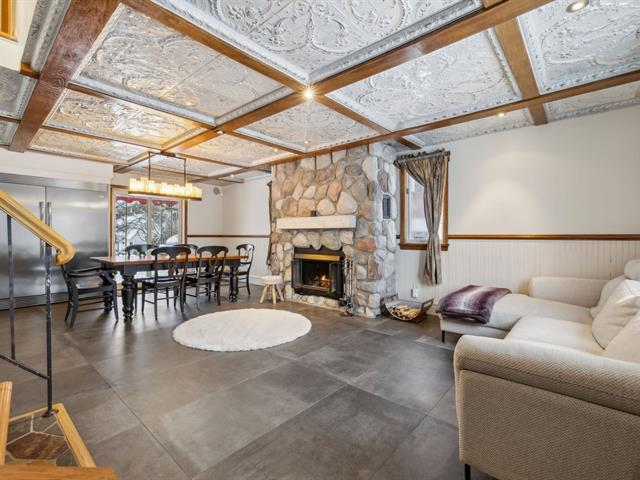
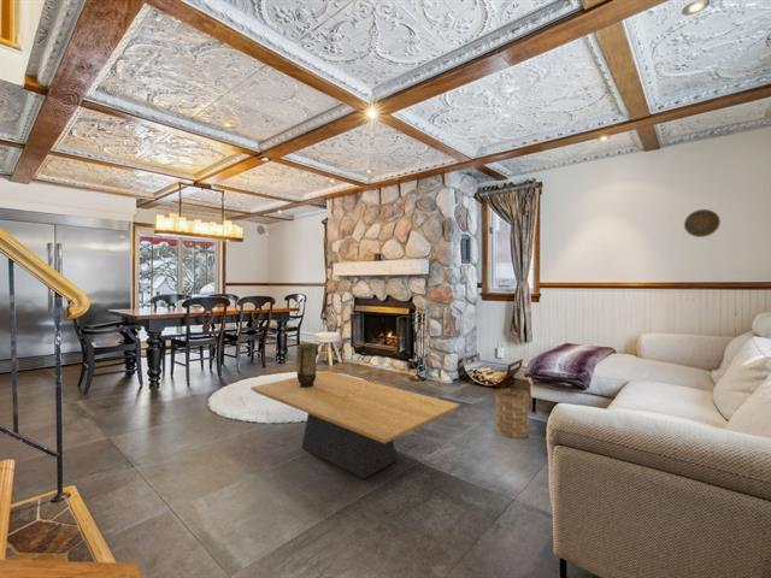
+ basket (511, 412)
+ coffee table (347, 424)
+ vase (306, 365)
+ decorative plate (701, 223)
